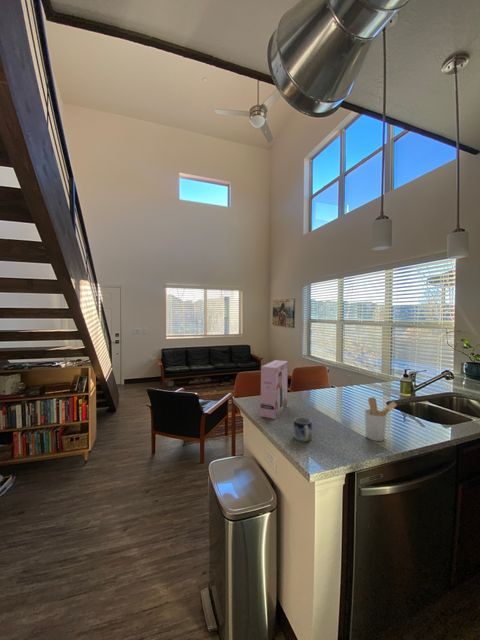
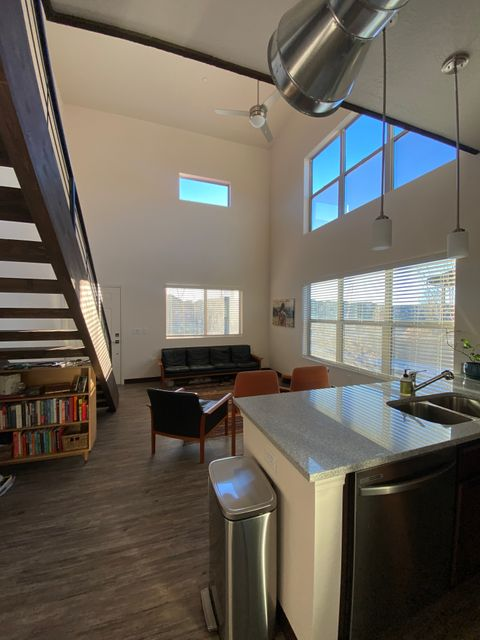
- cereal box (274, 387)
- mug (303, 430)
- utensil holder (380, 419)
